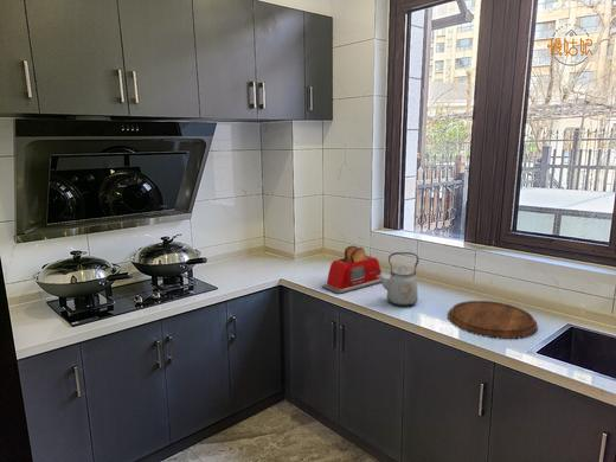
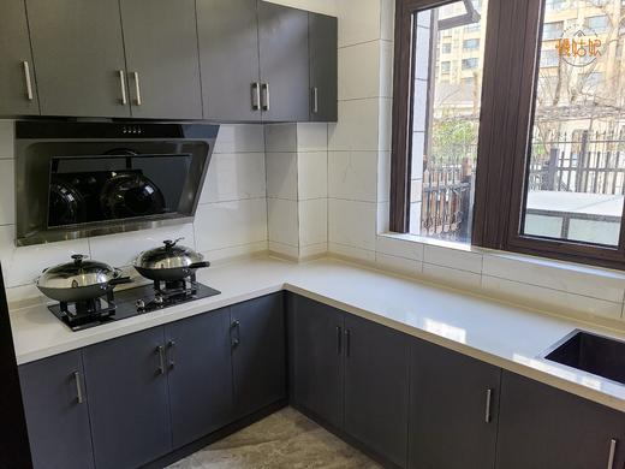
- toaster (354, 265)
- cutting board (490, 316)
- kettle (397, 277)
